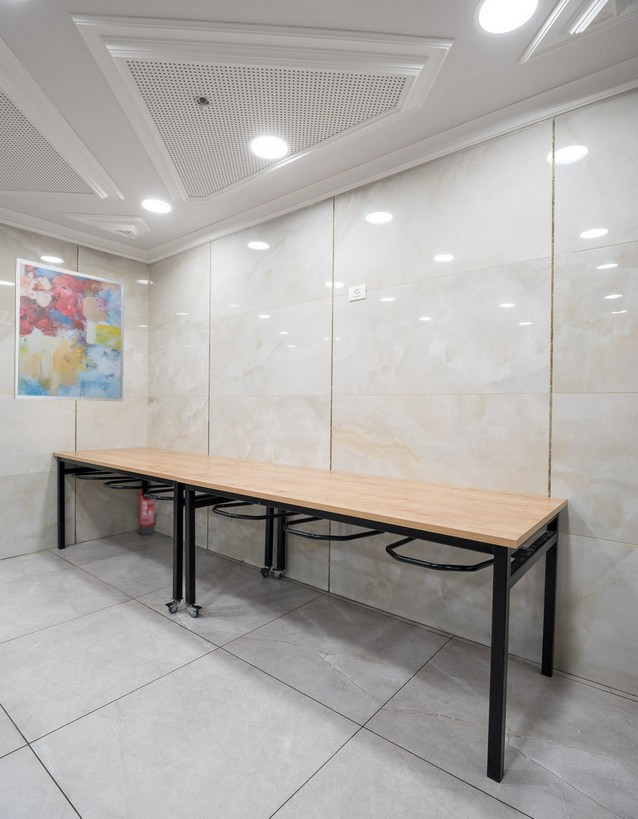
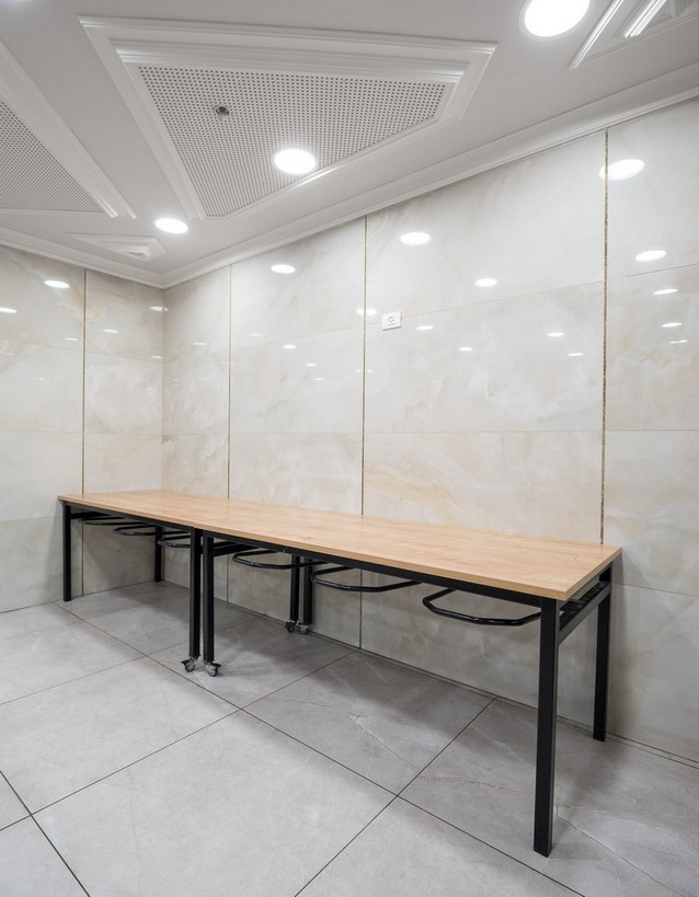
- wall art (74, 336)
- fire extinguisher (149, 504)
